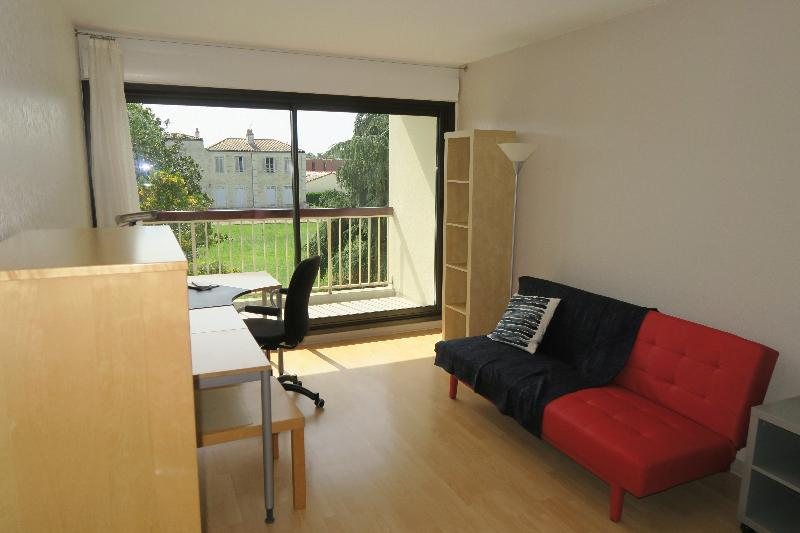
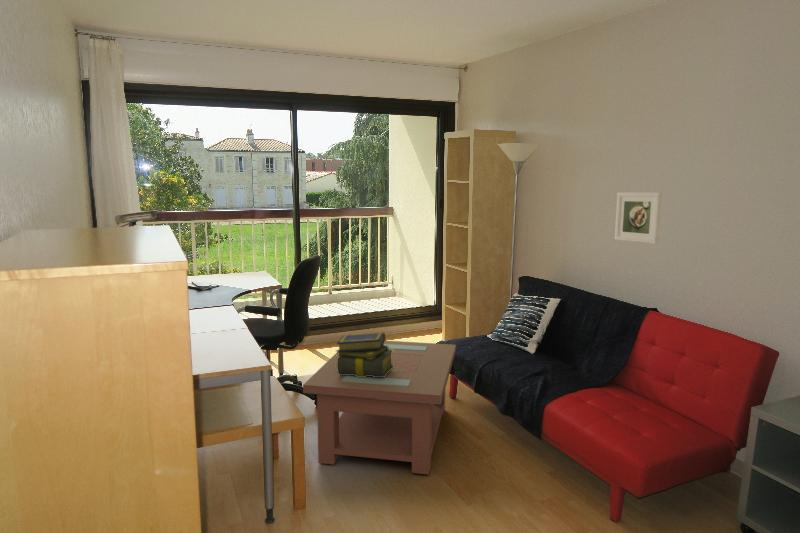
+ coffee table (388, 398)
+ stack of books (363, 353)
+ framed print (636, 217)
